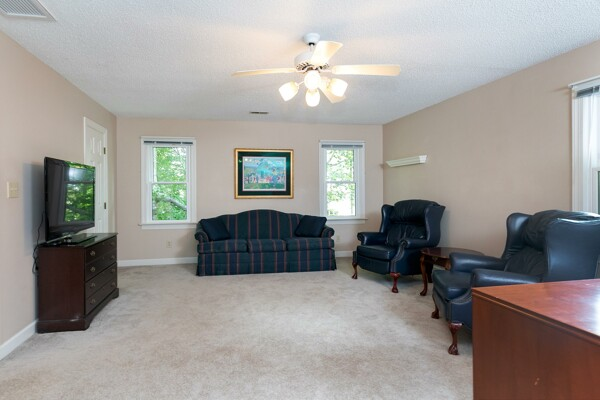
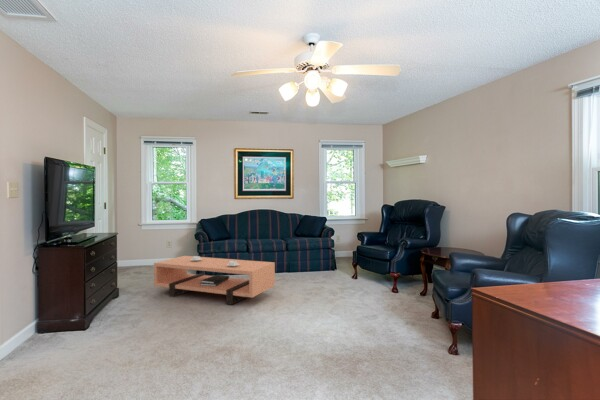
+ coffee table (214, 276)
